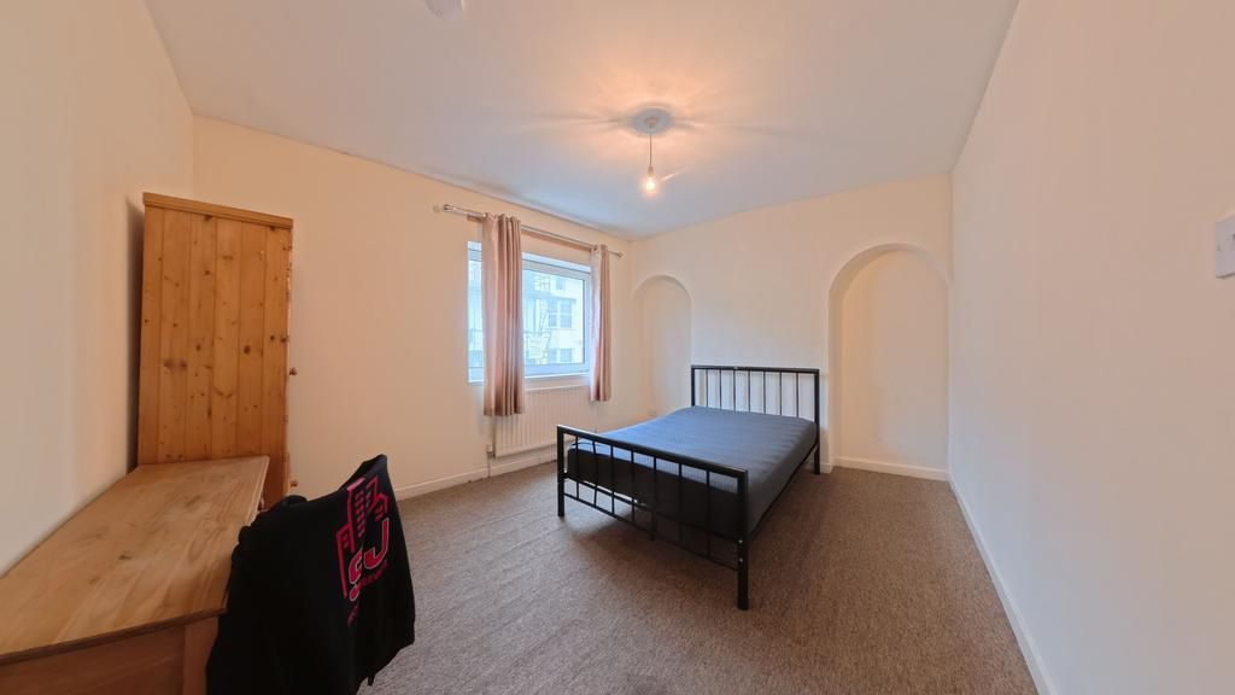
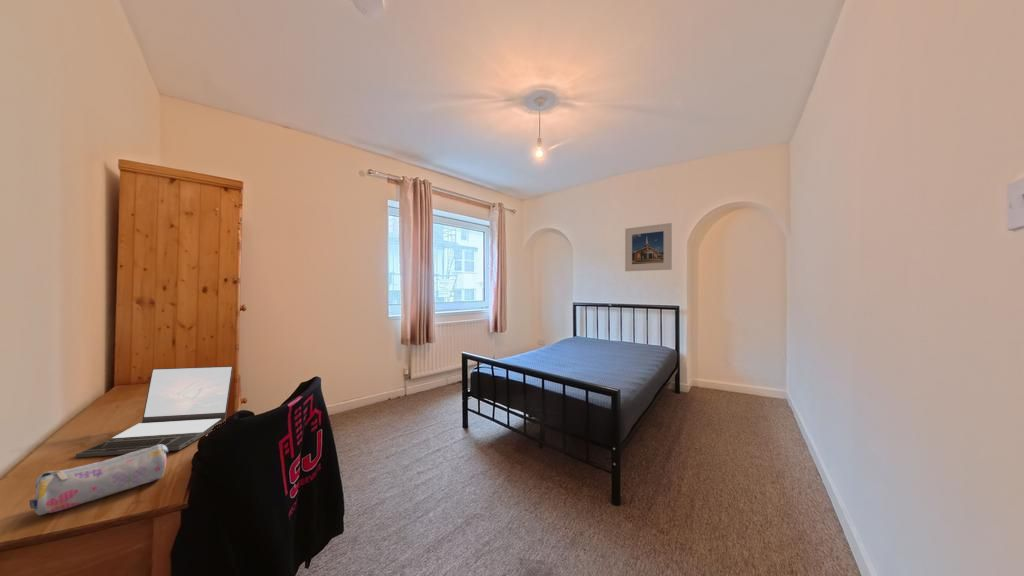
+ pencil case (106, 475)
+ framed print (647, 248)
+ laptop (164, 405)
